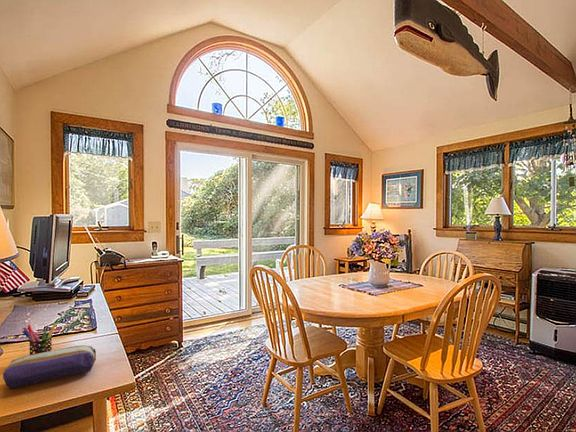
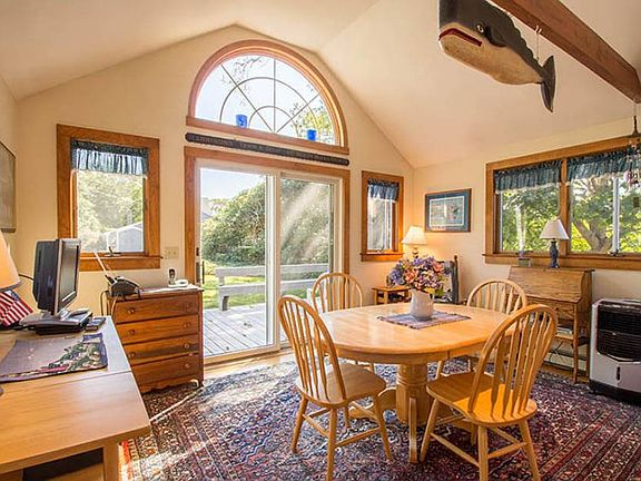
- pencil case (53, 365)
- pen holder (40, 342)
